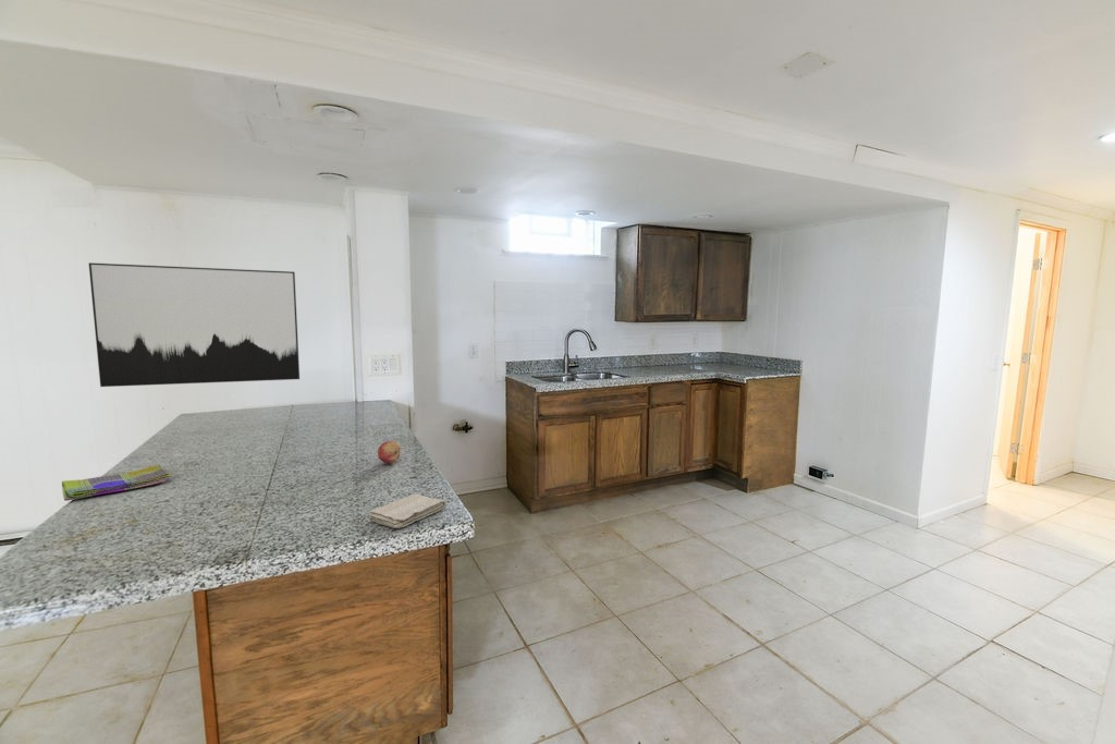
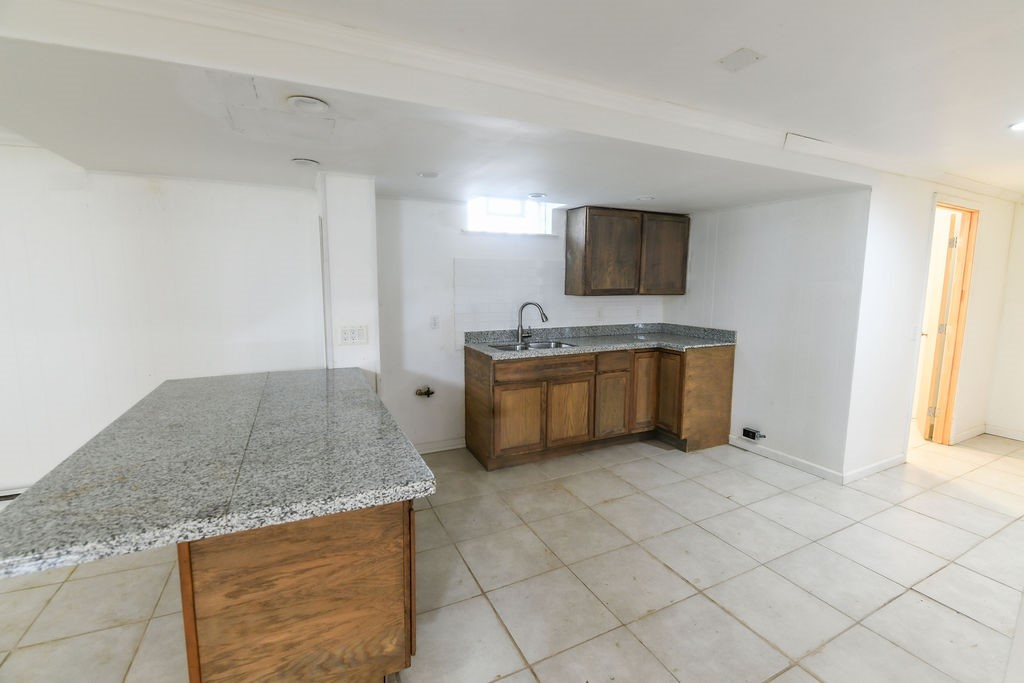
- wall art (203, 326)
- dish towel (118, 480)
- fruit (389, 452)
- washcloth (407, 509)
